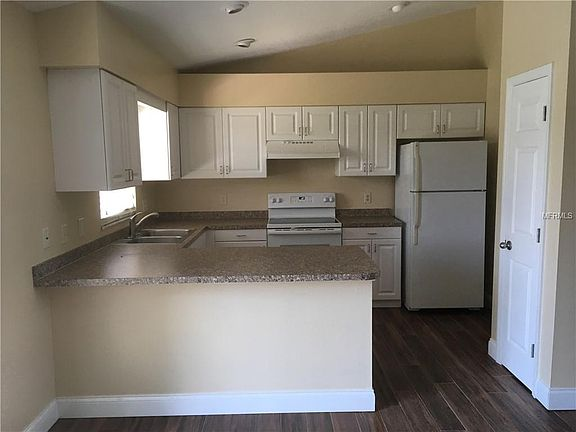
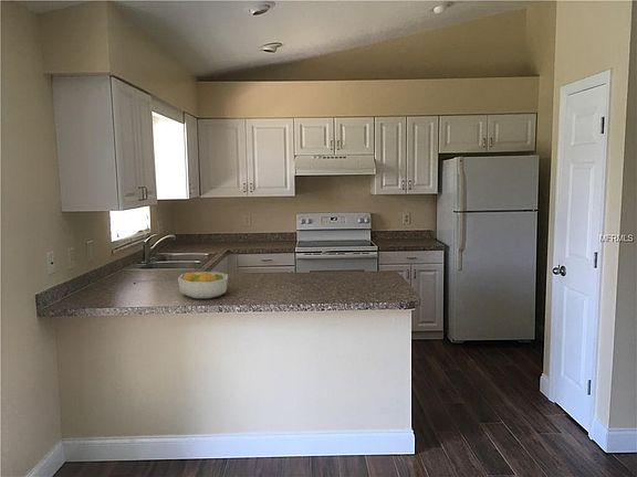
+ fruit bowl (203, 280)
